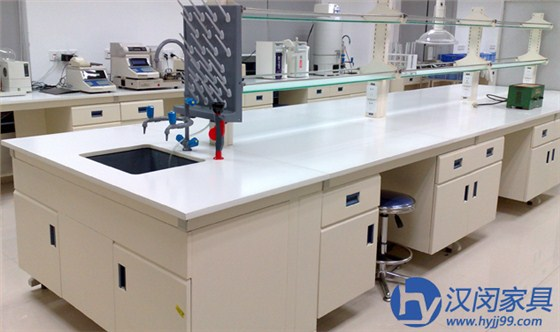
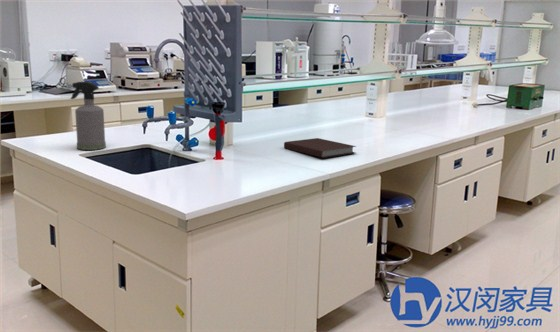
+ spray bottle (87, 114)
+ notebook (319, 147)
